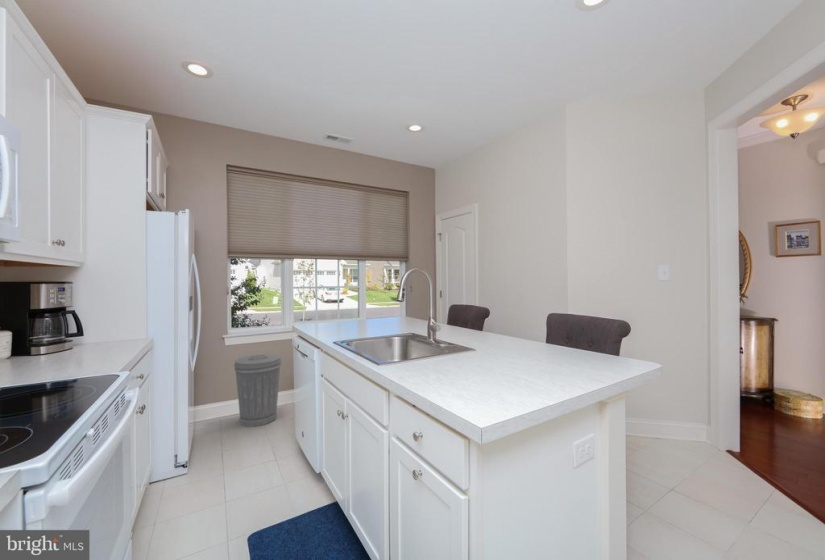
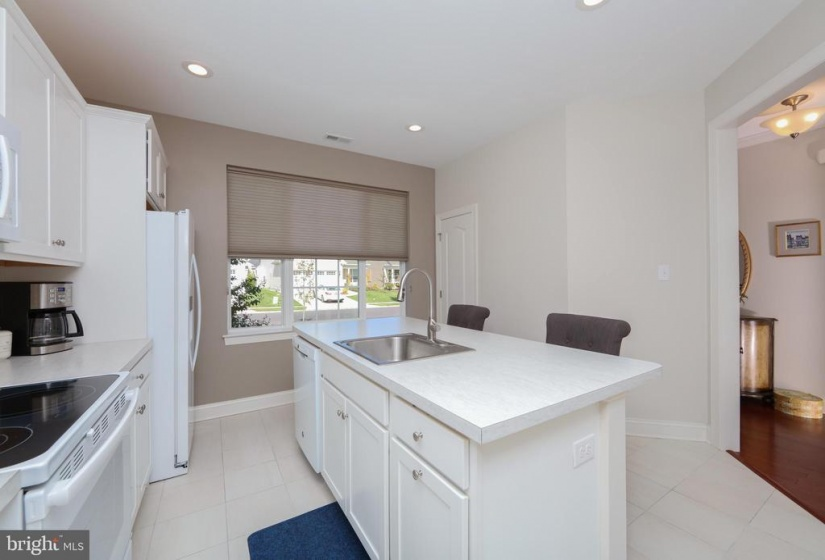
- trash can (258, 387)
